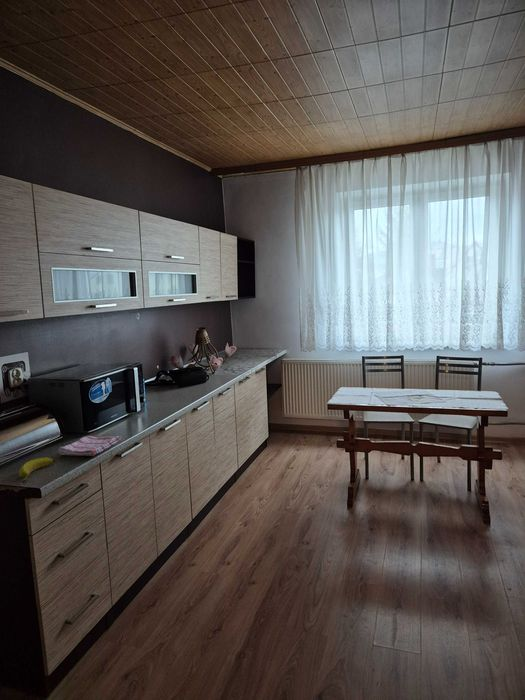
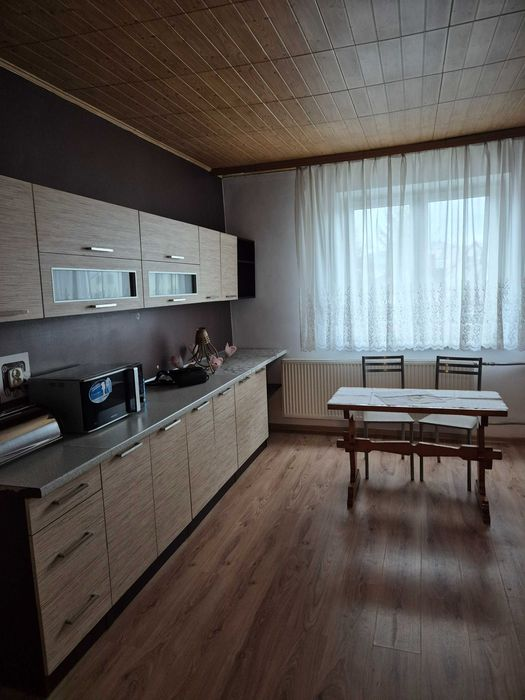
- dish towel (91, 443)
- banana (32, 467)
